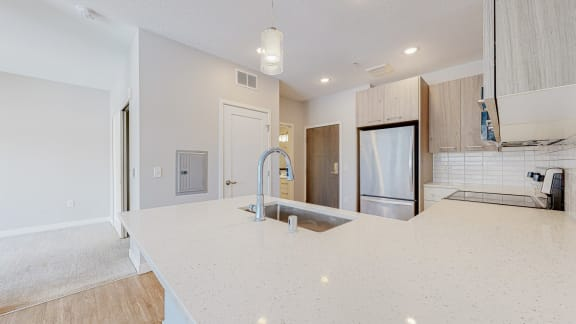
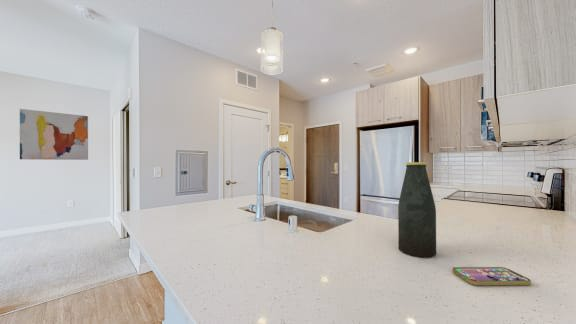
+ bottle (416, 206)
+ wall art (56, 136)
+ smartphone (489, 275)
